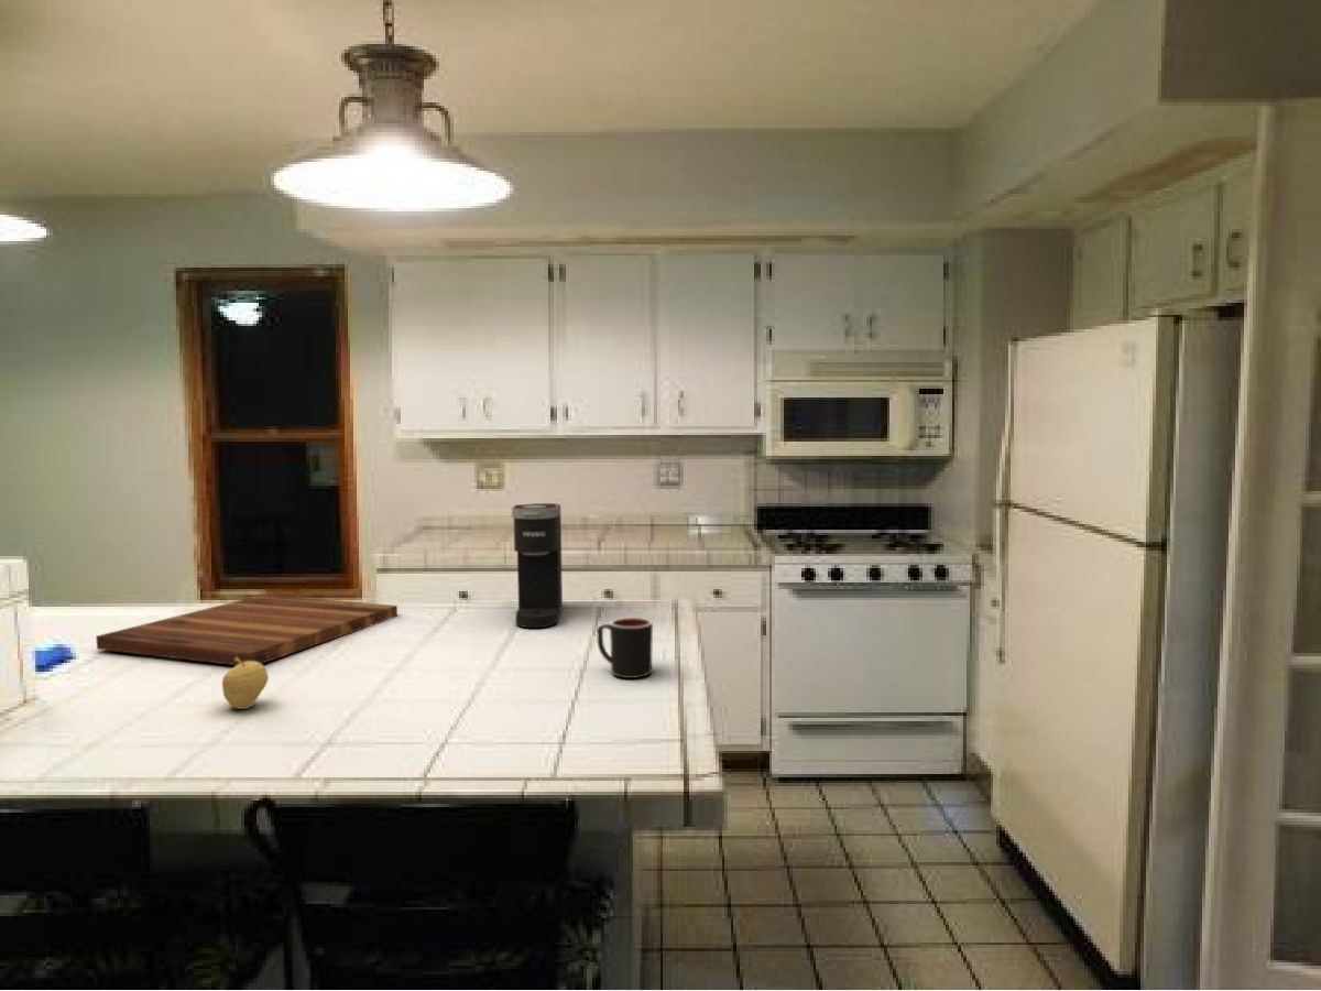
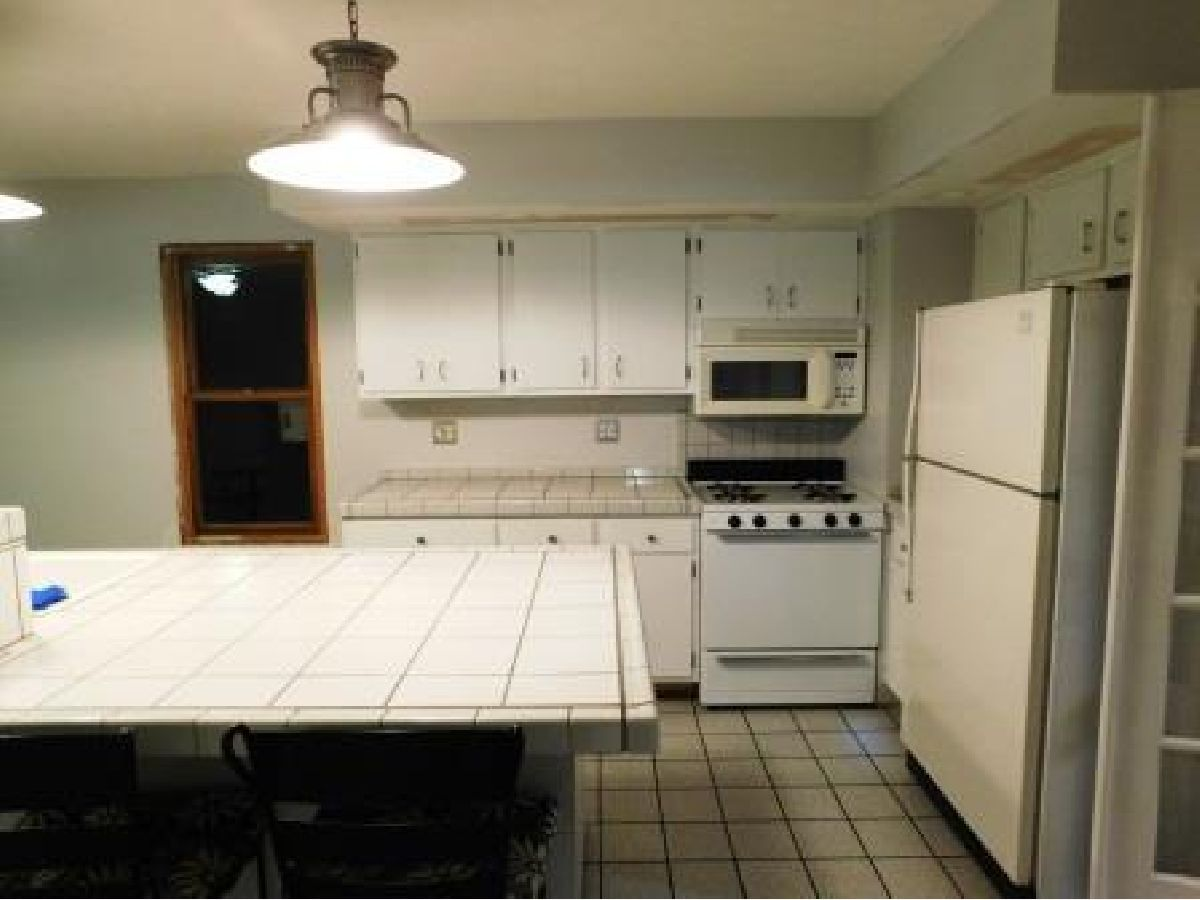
- mug (624, 646)
- cutting board (258, 625)
- fruit (244, 679)
- coffee maker (538, 560)
